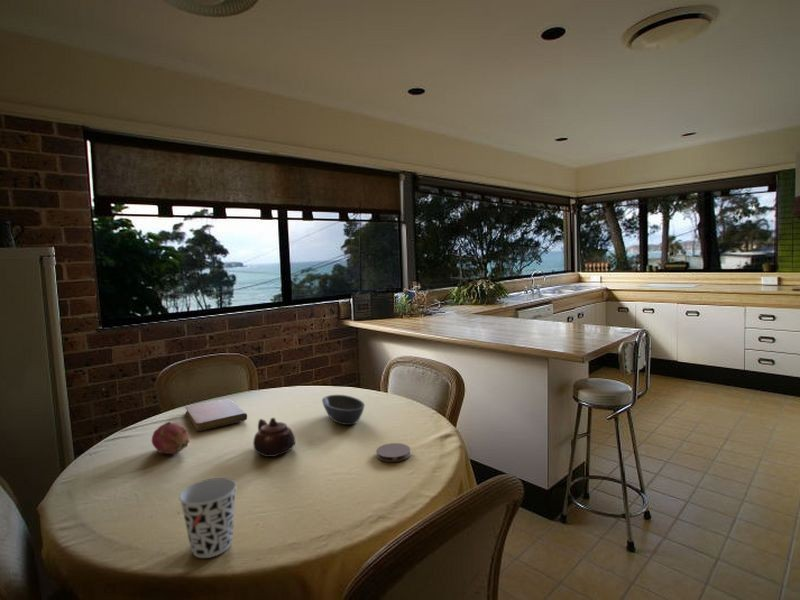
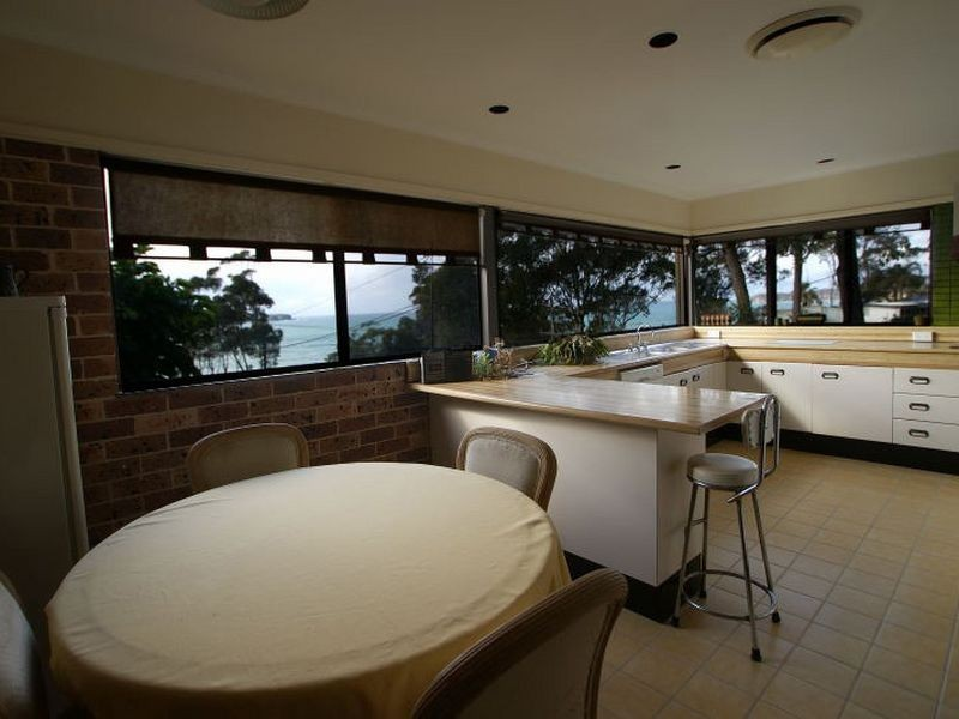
- fruit (170, 436)
- teapot (273, 433)
- bowl (343, 410)
- cup (210, 518)
- notebook (215, 413)
- coaster (393, 452)
